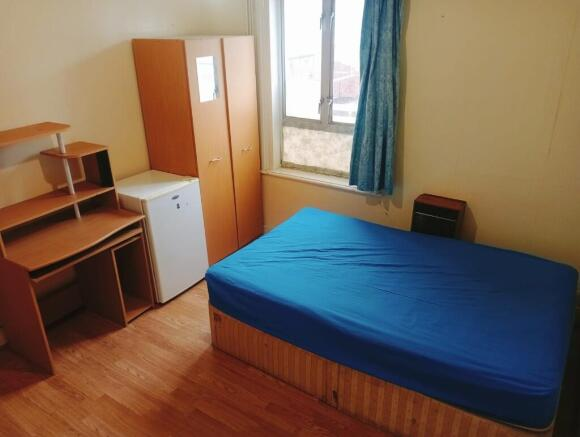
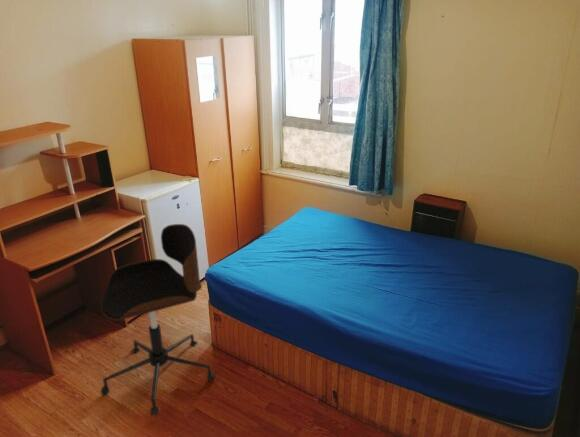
+ office chair (147, 311)
